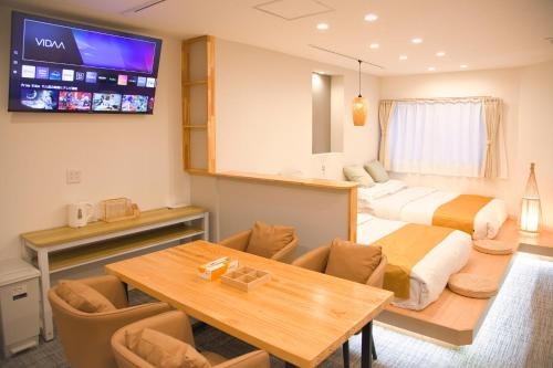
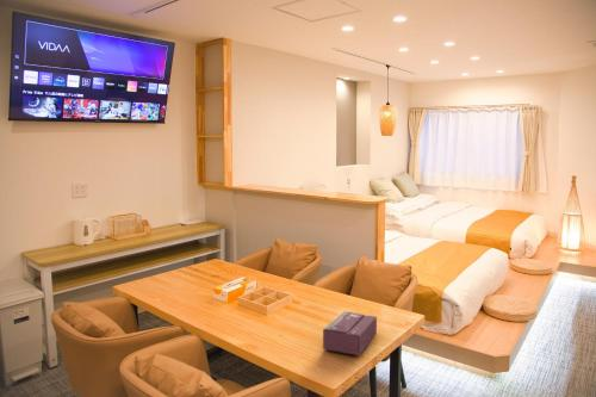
+ tissue box (350, 331)
